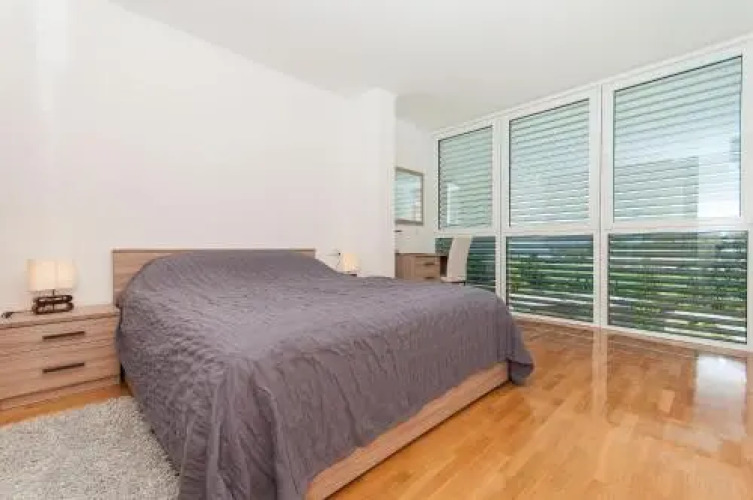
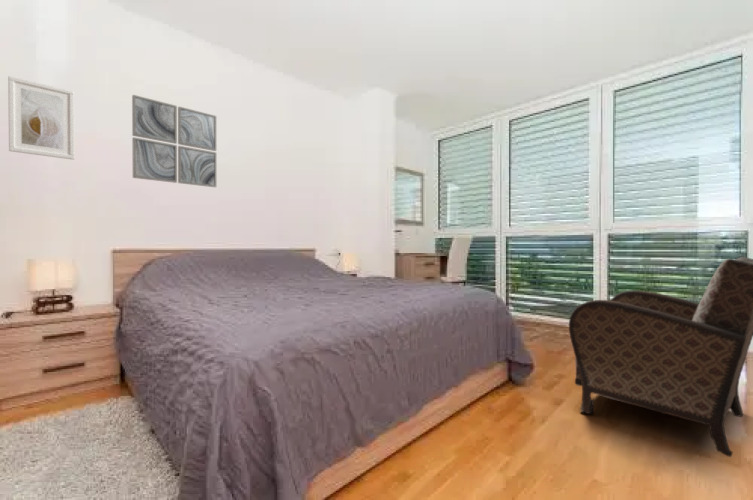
+ armchair (663, 335)
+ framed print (42, 119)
+ wall art (176, 145)
